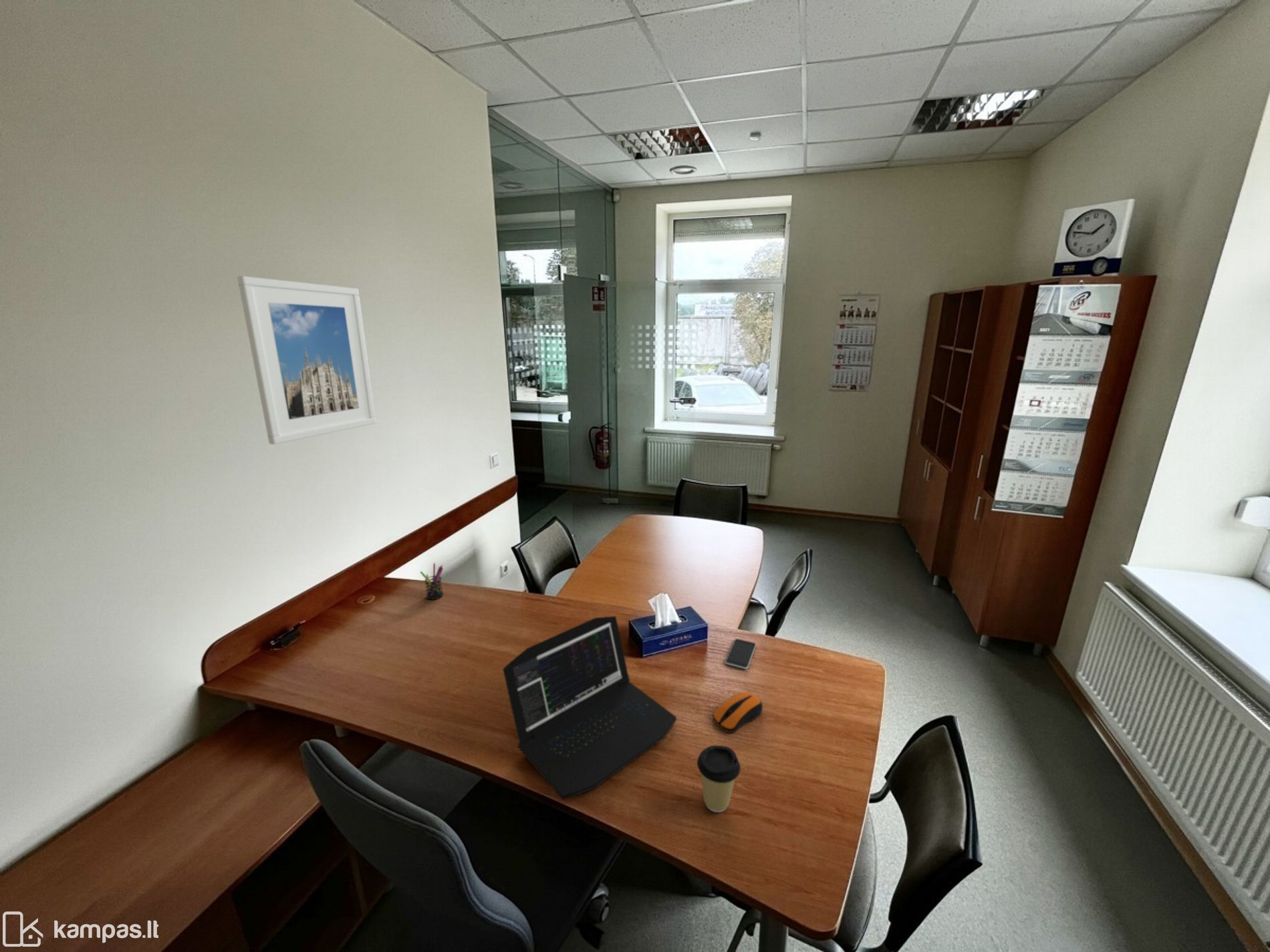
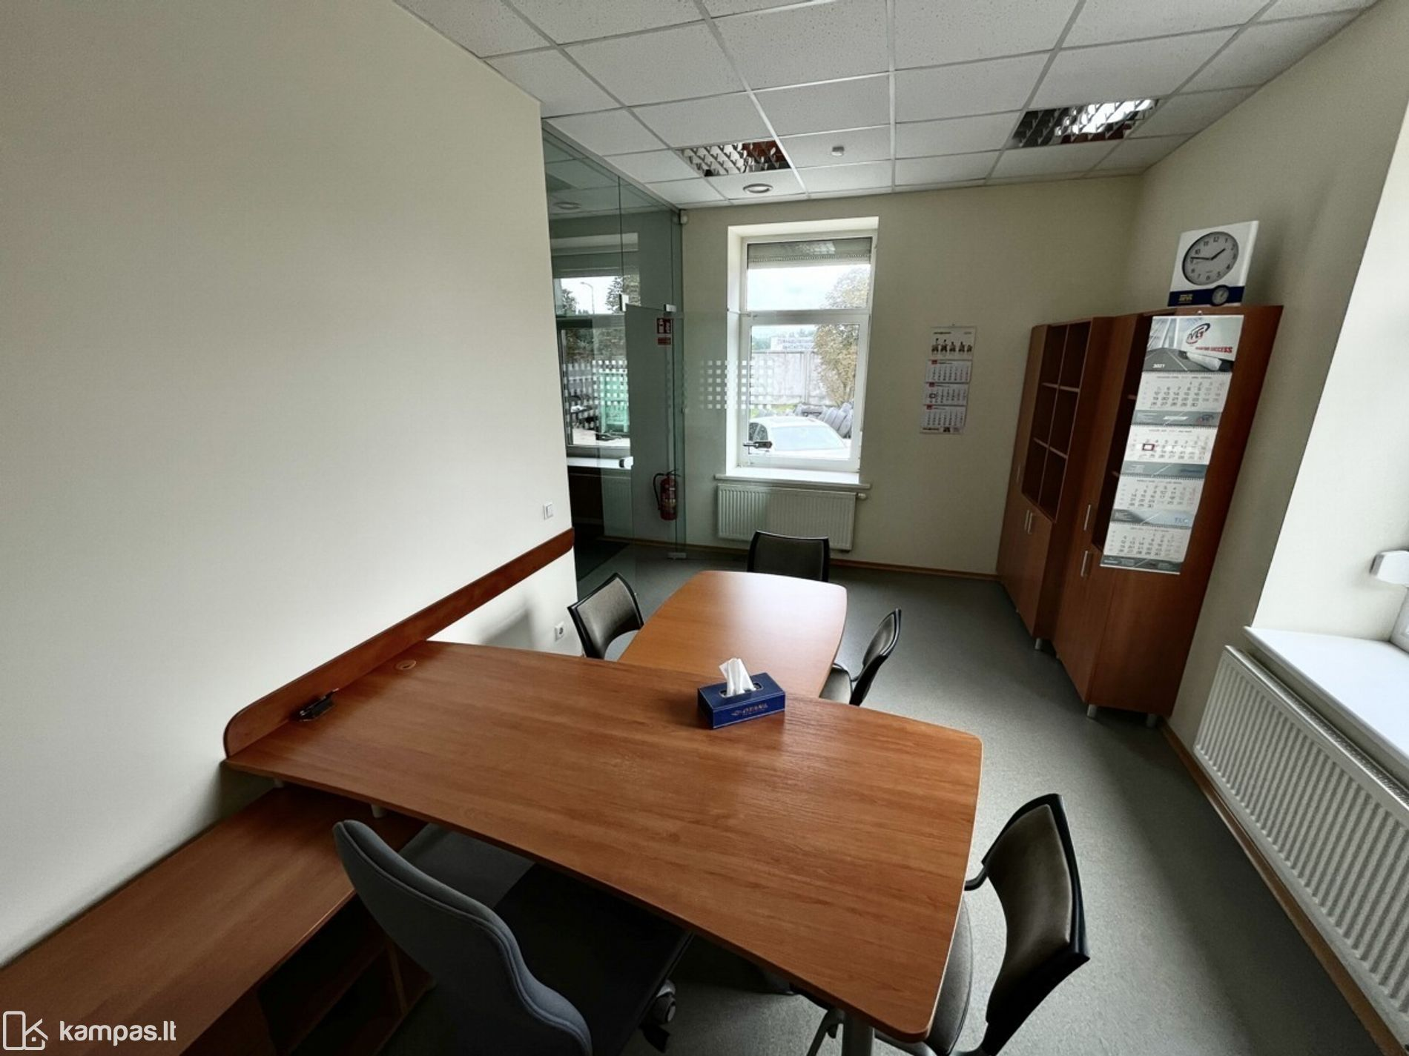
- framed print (317, 360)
- smartphone (741, 653)
- coffee cup (717, 780)
- pen holder (431, 580)
- laptop (594, 695)
- computer mouse (739, 708)
